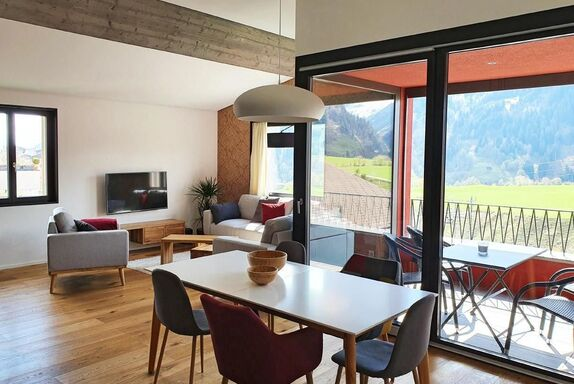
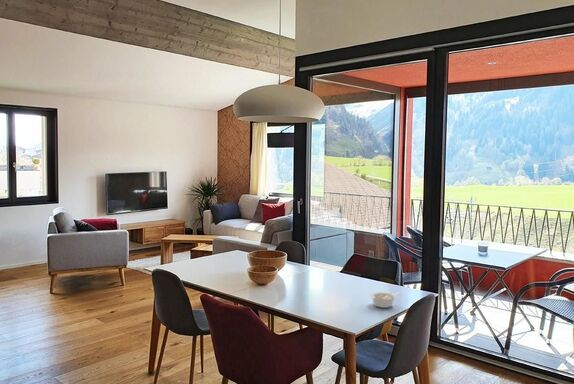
+ legume (383, 299)
